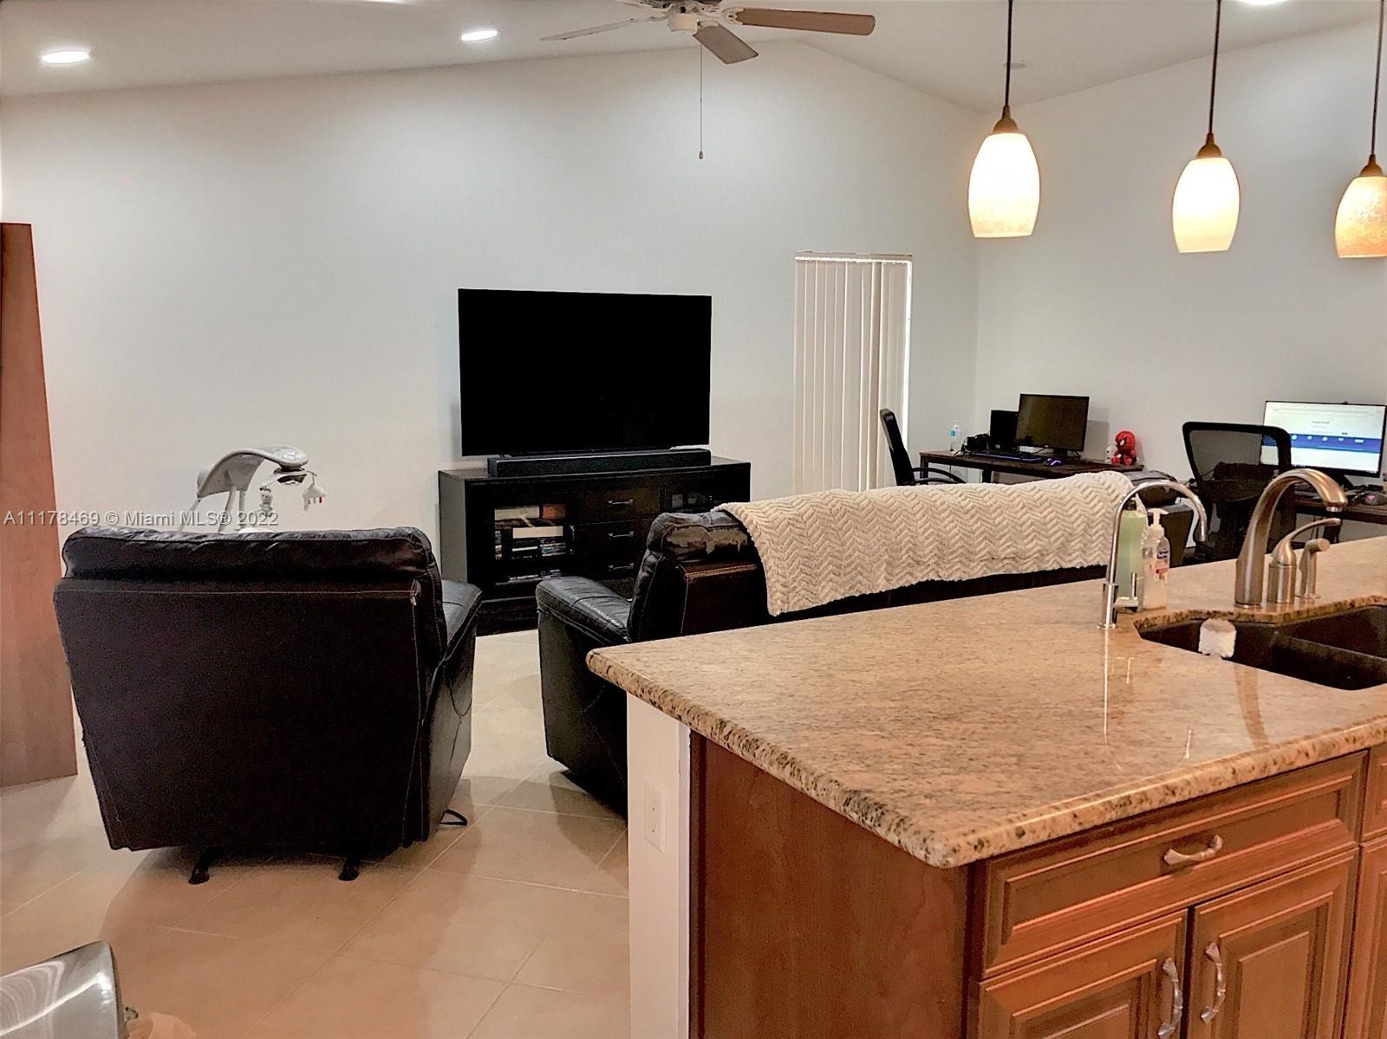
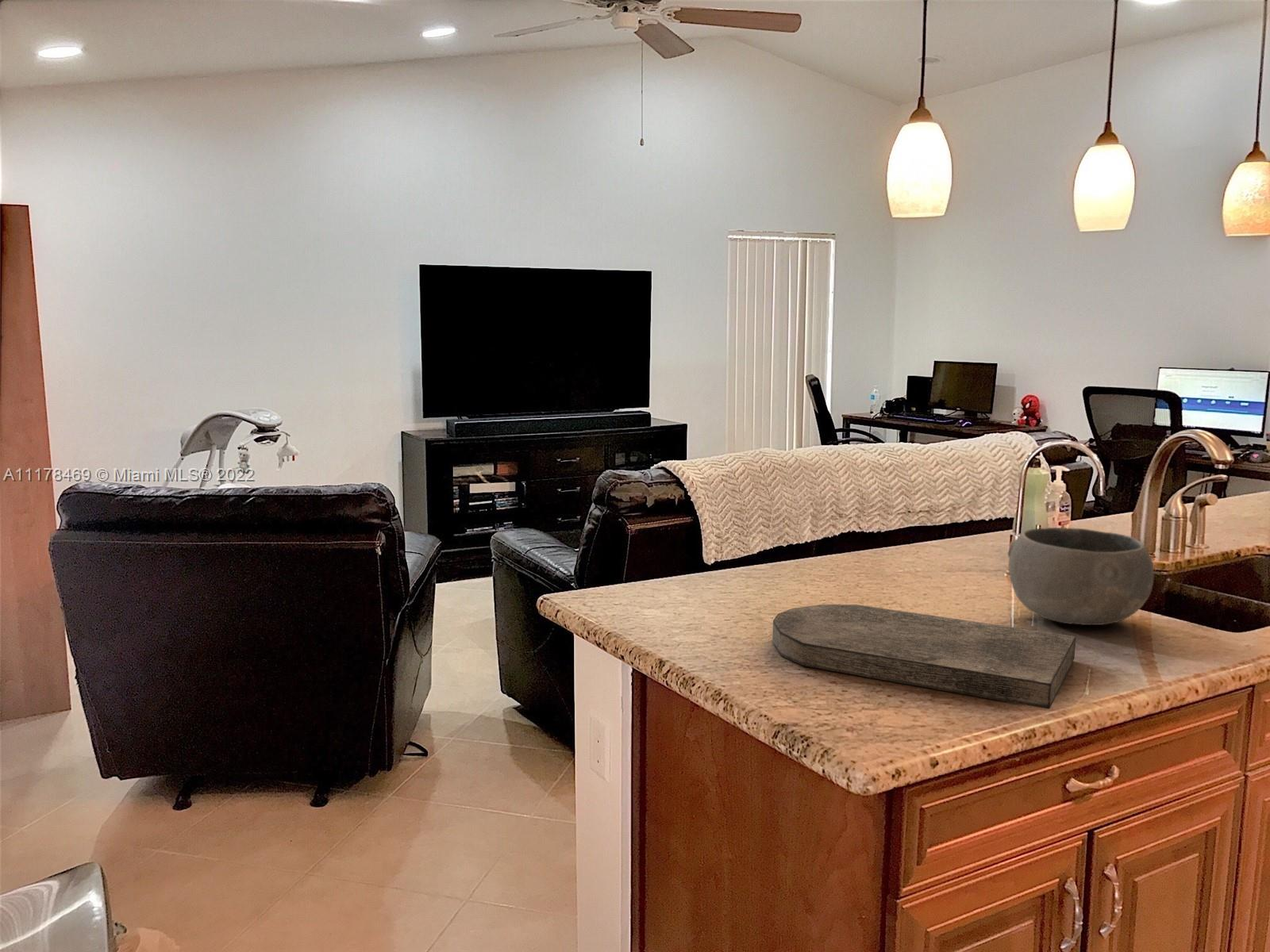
+ bowl (1077, 578)
+ cutting board (910, 646)
